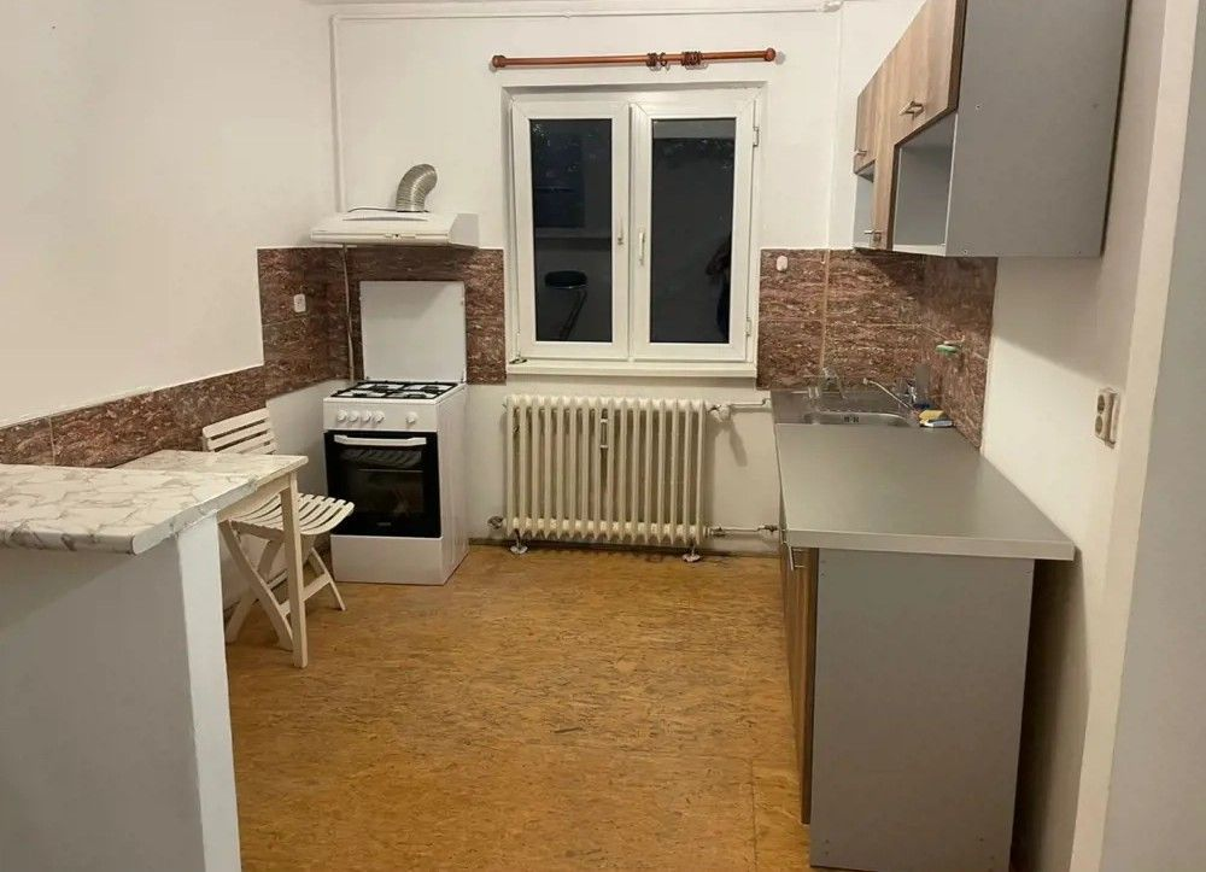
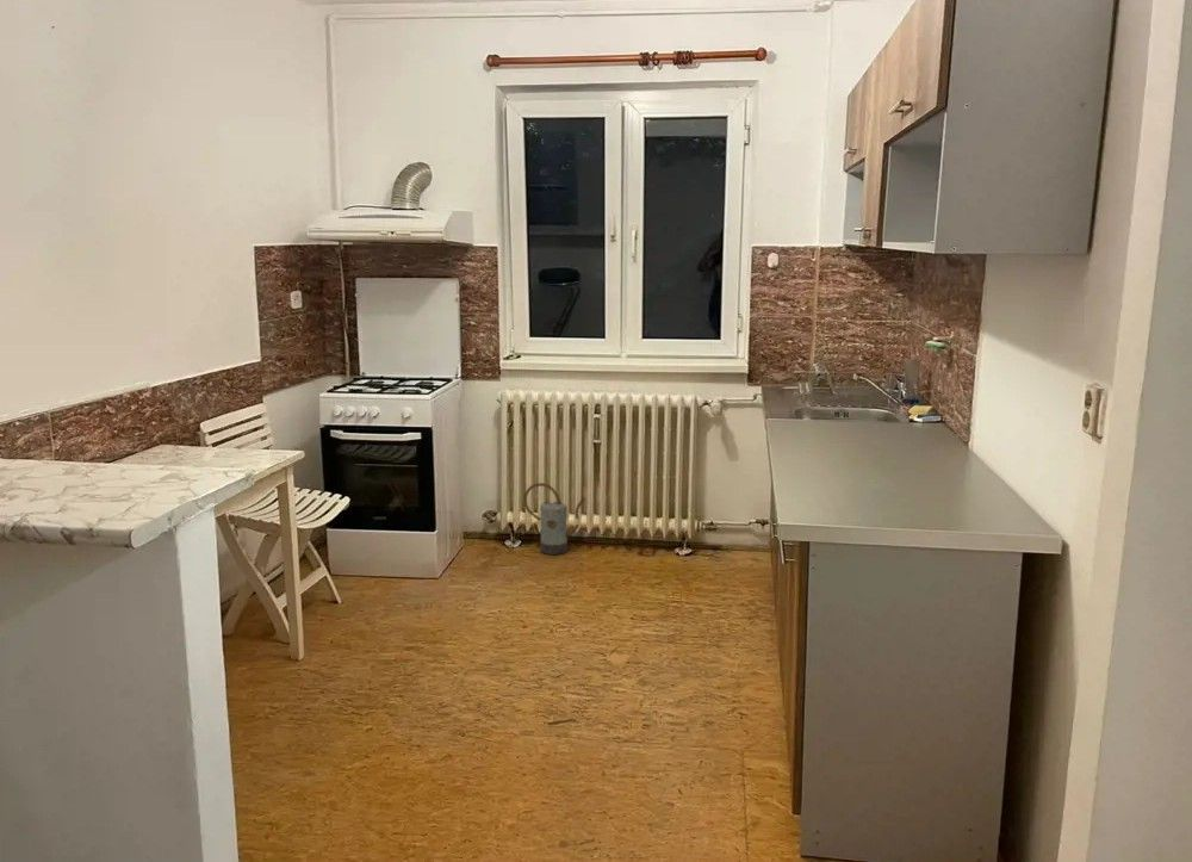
+ watering can (554, 516)
